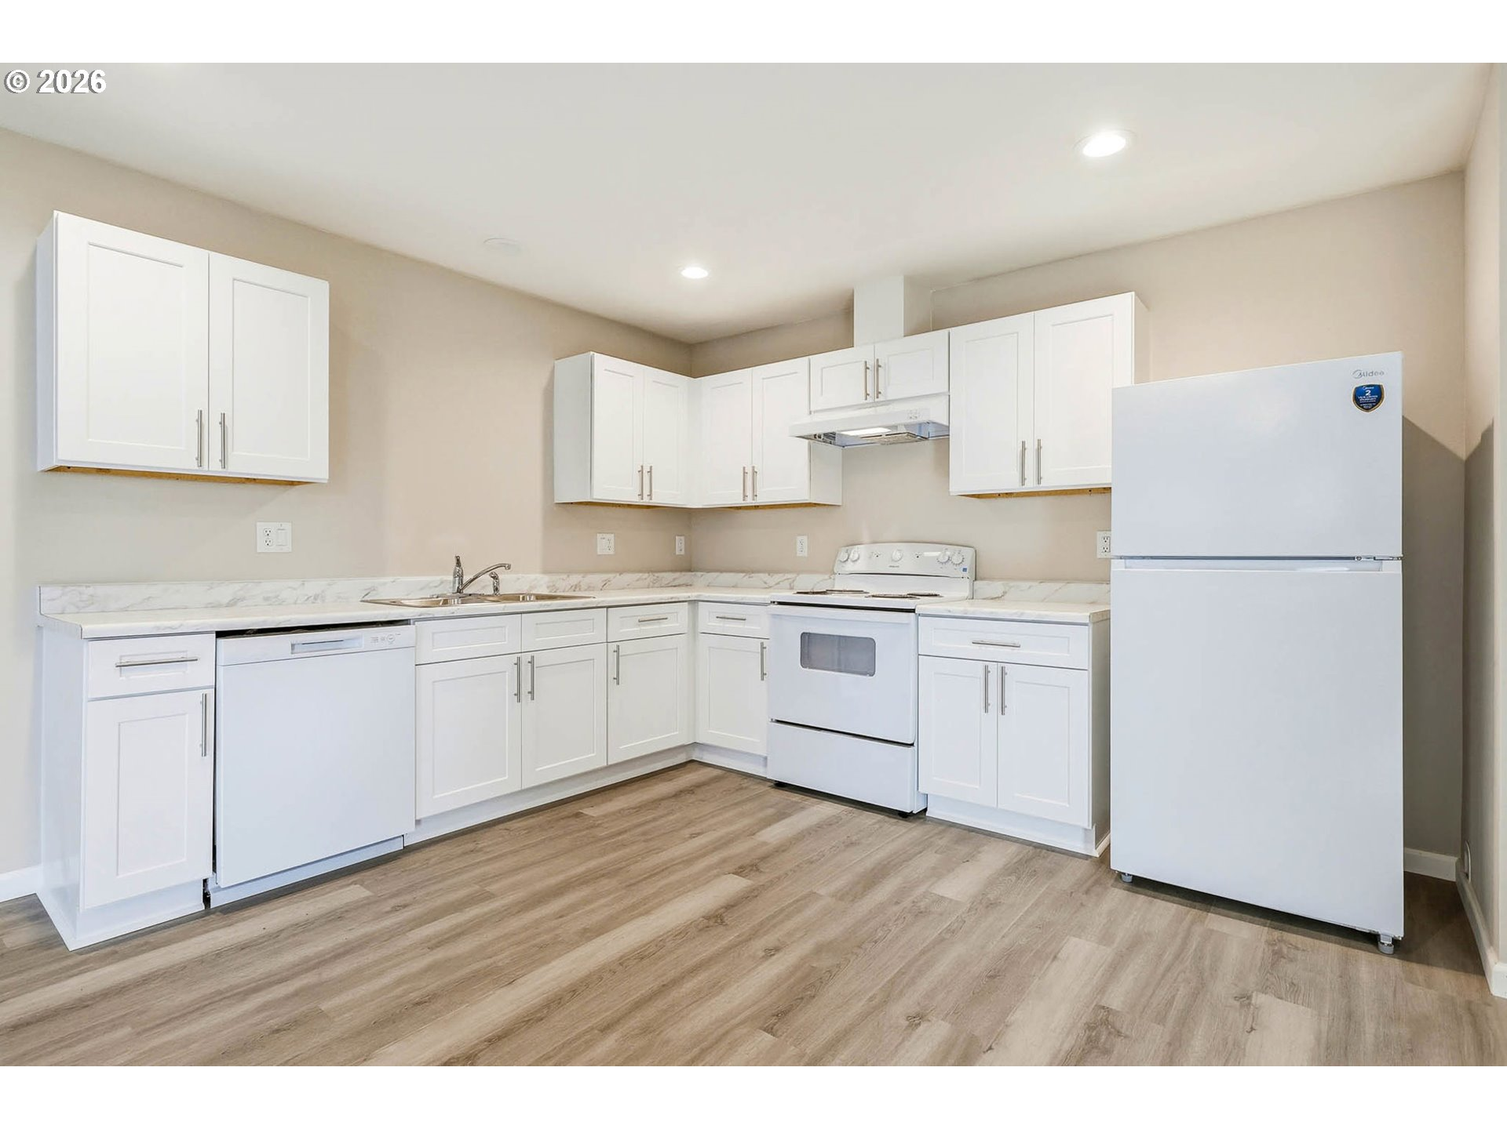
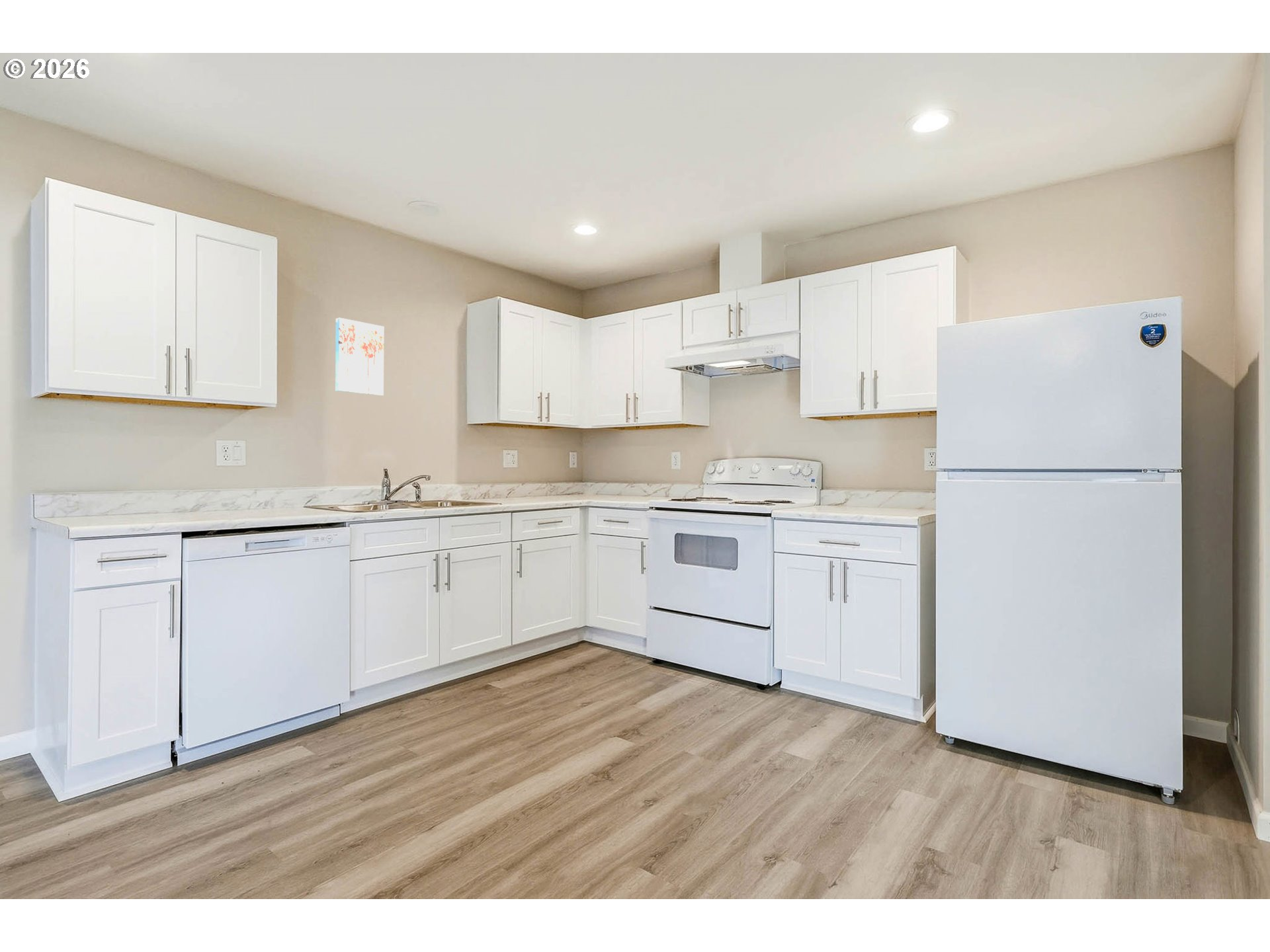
+ wall art (360, 358)
